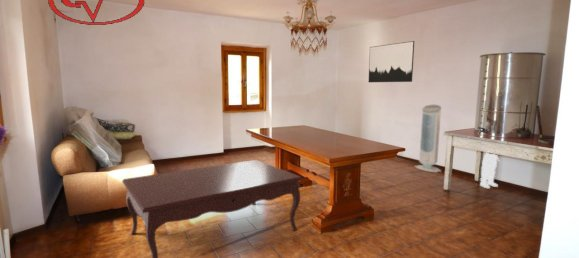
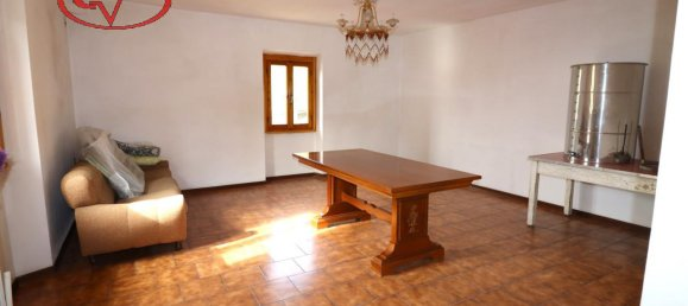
- air purifier (429, 137)
- coffee table (214, 205)
- wall art (389, 63)
- boots (489, 169)
